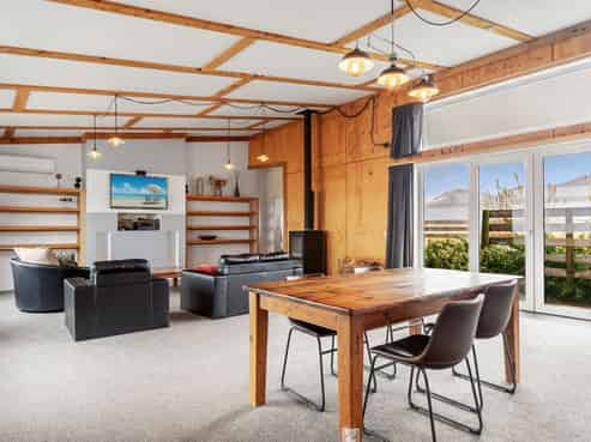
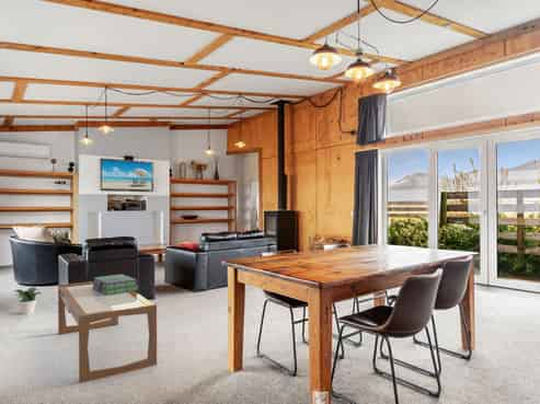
+ coffee table (102, 321)
+ potted plant (27, 300)
+ stack of books (114, 282)
